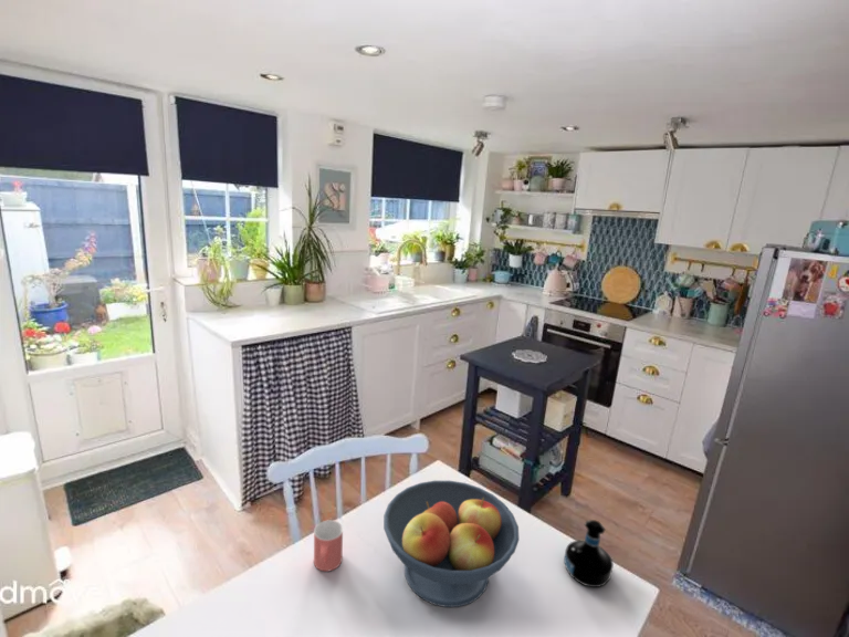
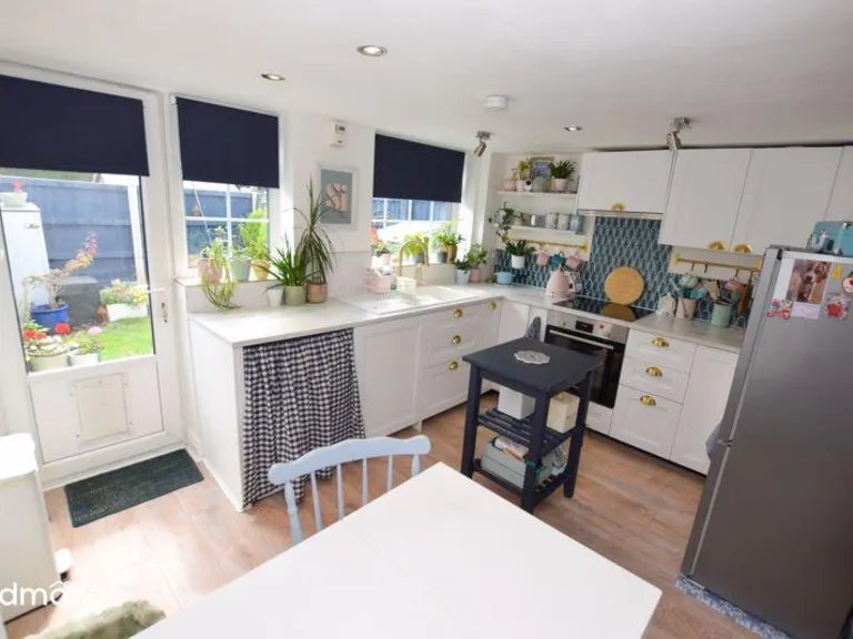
- cup (326, 550)
- tequila bottle (590, 546)
- fruit bowl (449, 536)
